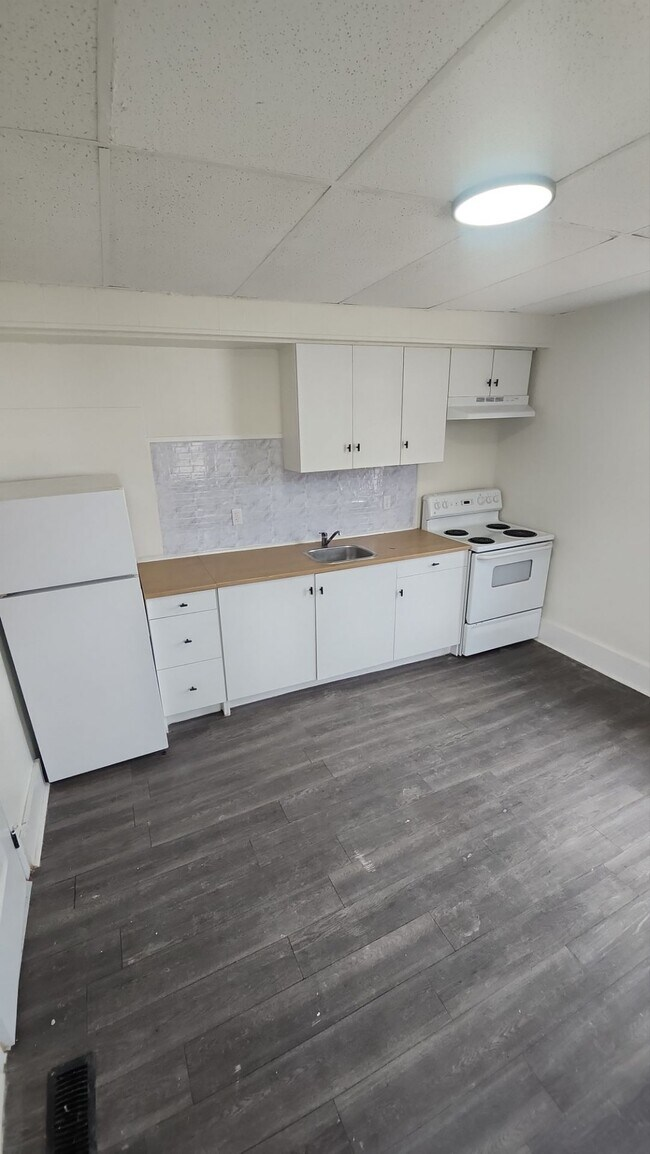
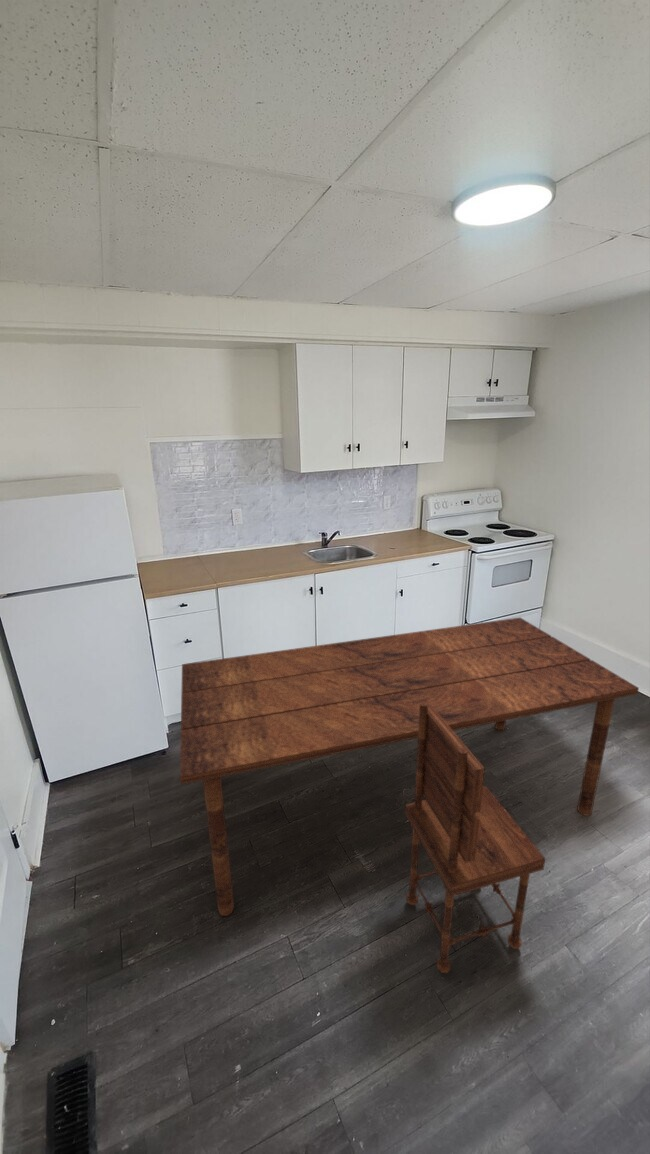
+ dining table (417, 750)
